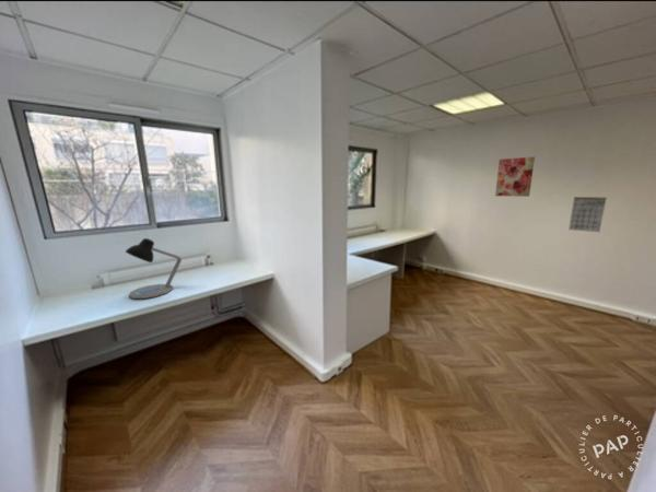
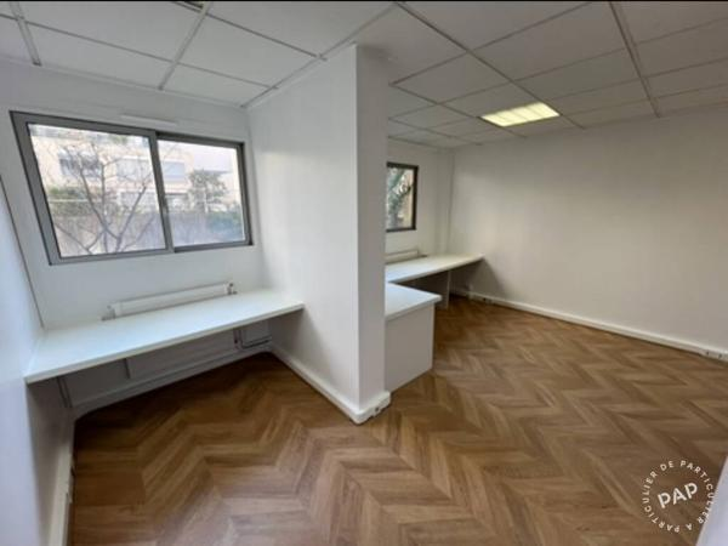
- calendar (587, 210)
- wall art (514, 177)
- desk lamp (151, 261)
